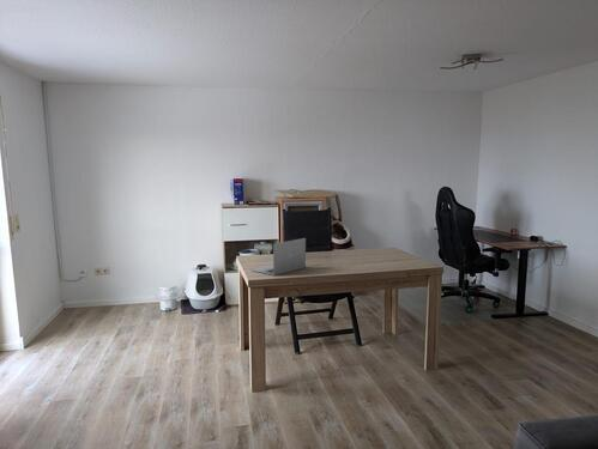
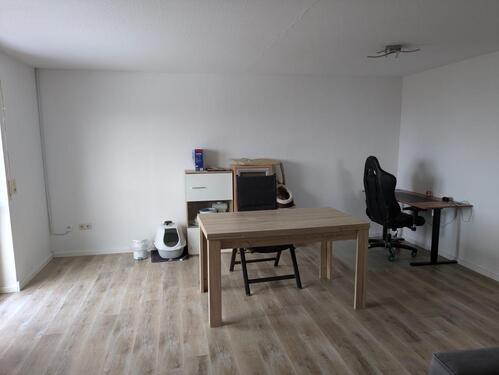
- laptop (278, 254)
